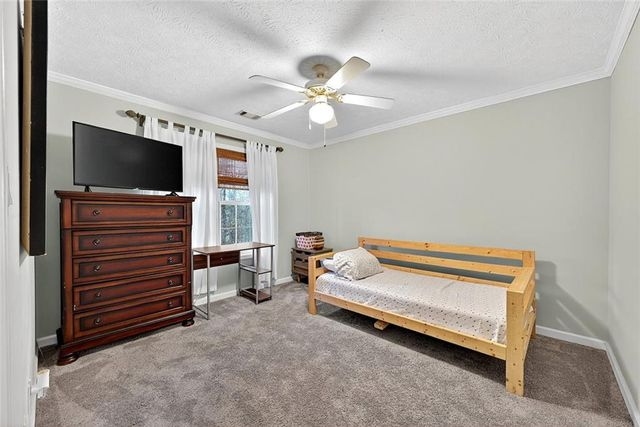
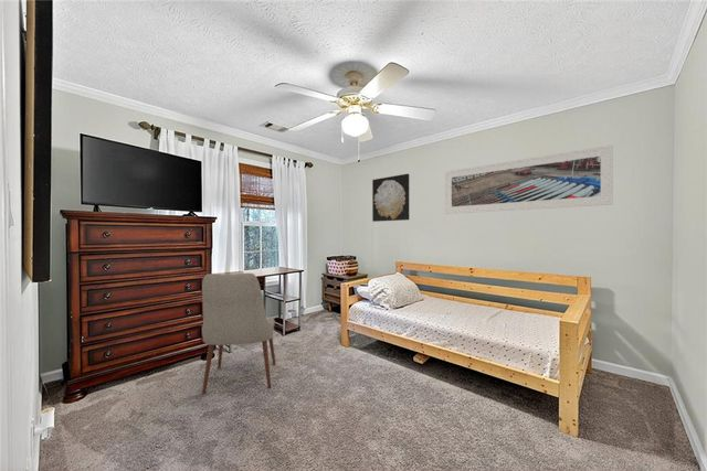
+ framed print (514, 185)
+ wall art (390, 199)
+ chair (239, 327)
